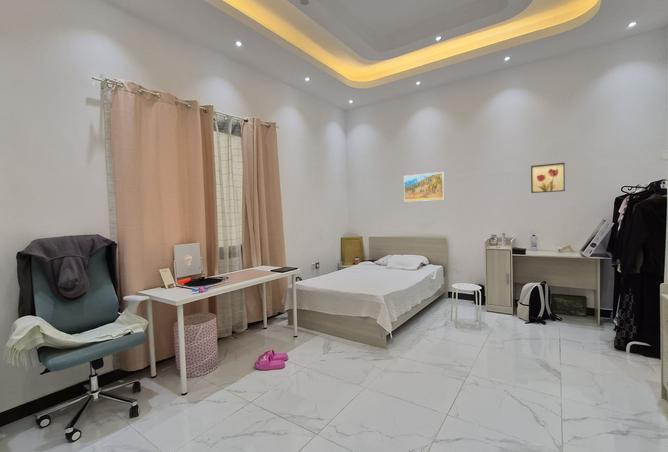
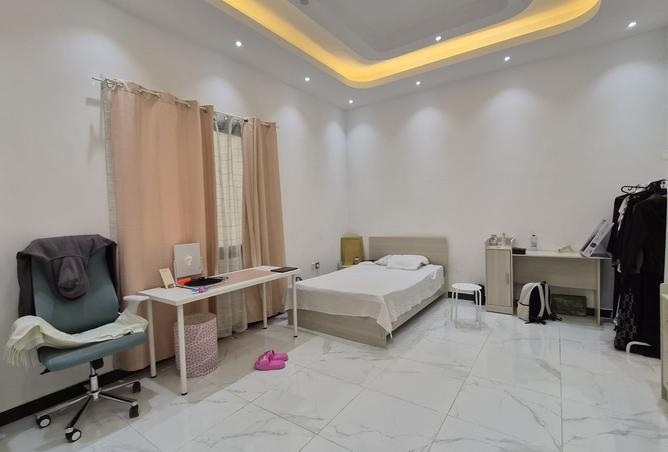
- wall art (547, 178)
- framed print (423, 187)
